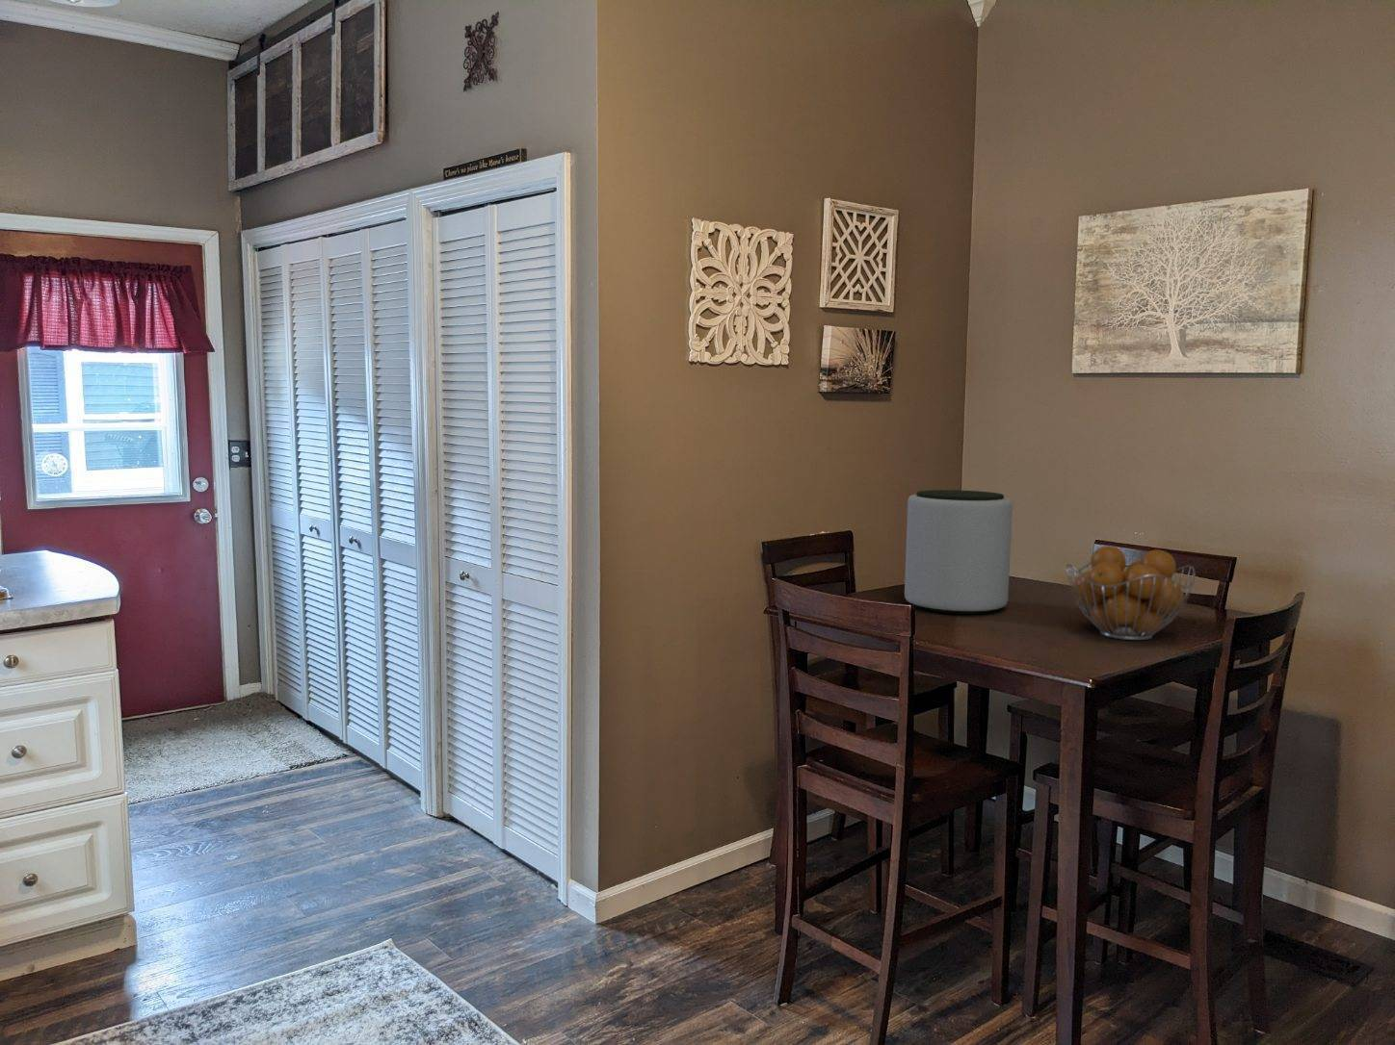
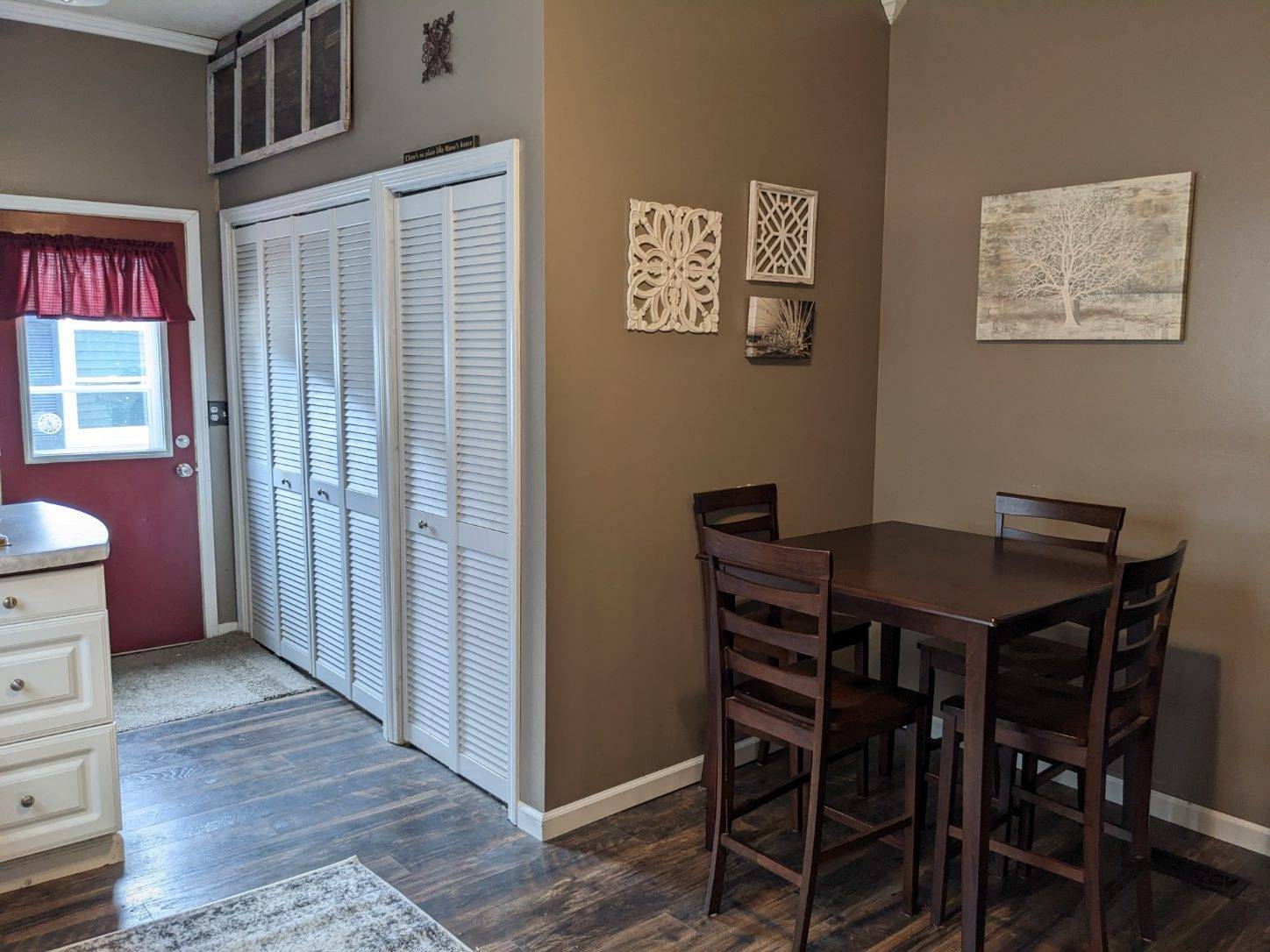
- plant pot (957, 550)
- fruit basket (1128, 591)
